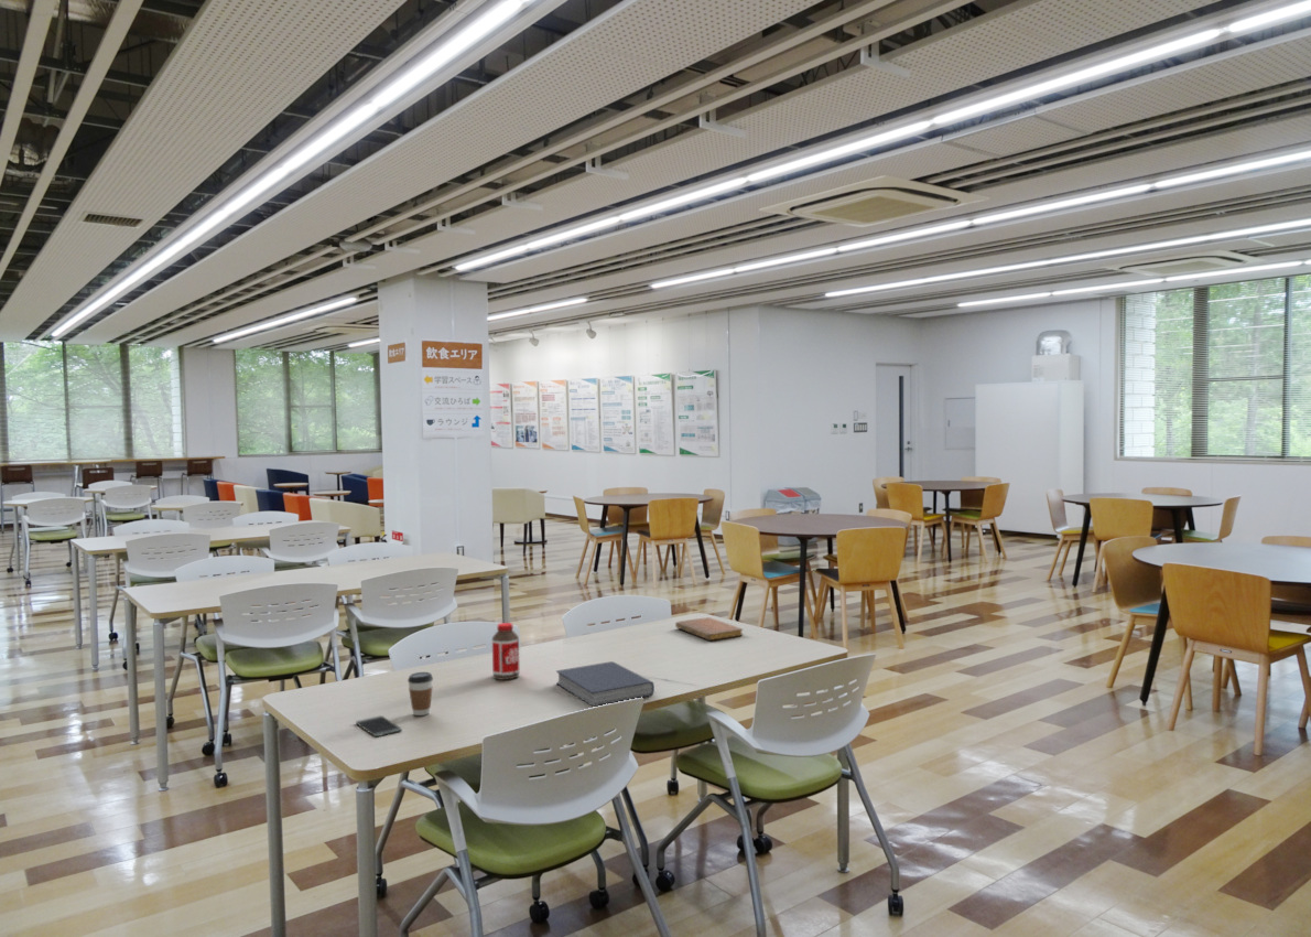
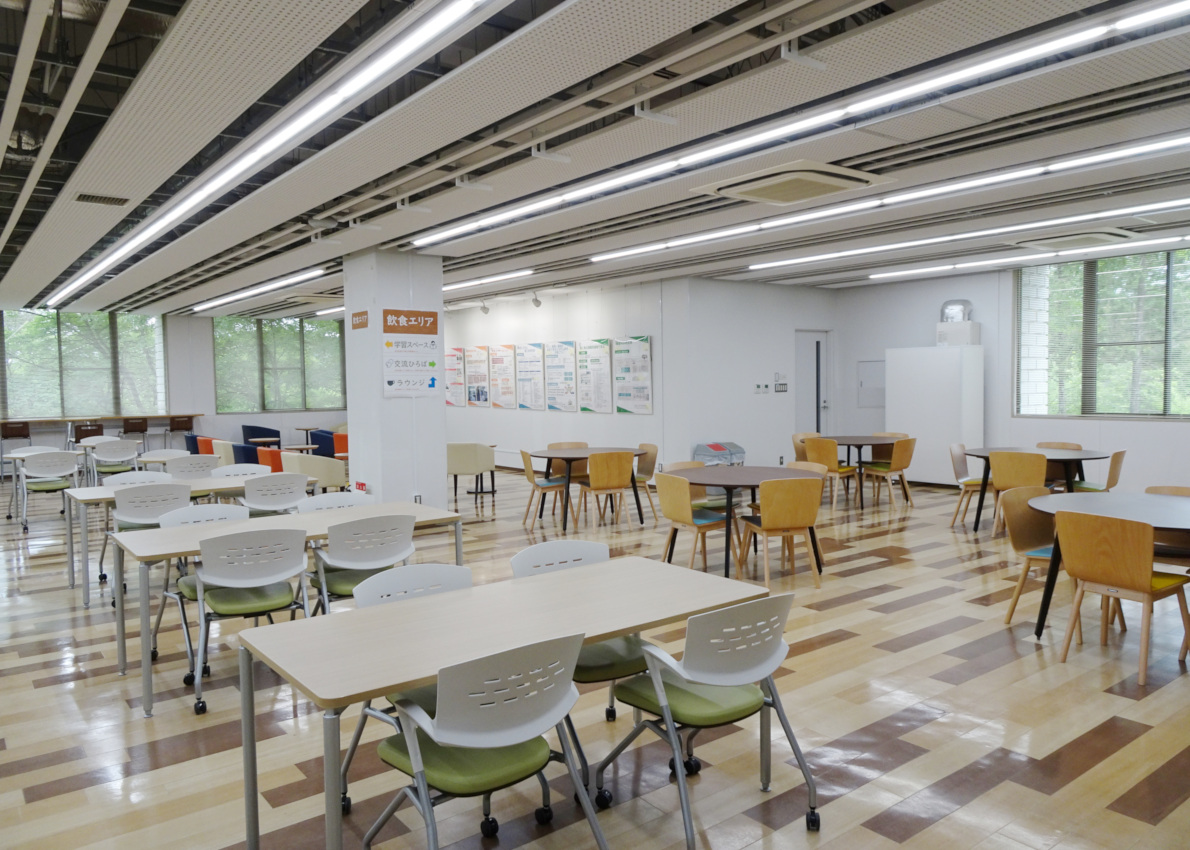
- book (604, 682)
- notebook (708, 628)
- smartphone (378, 725)
- bottle (505, 650)
- coffee cup (421, 693)
